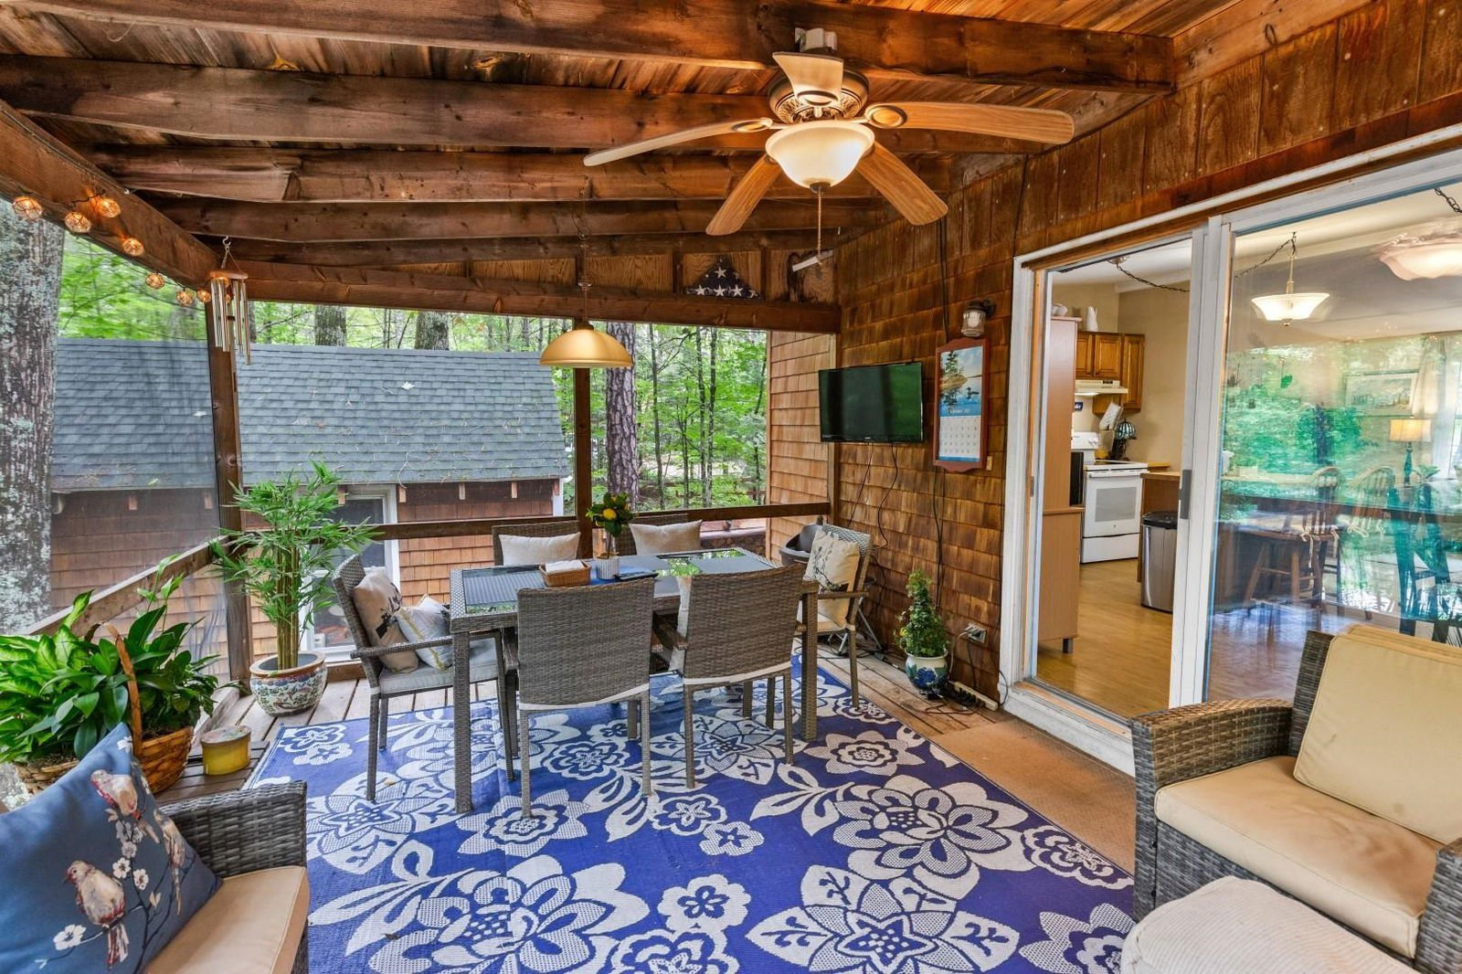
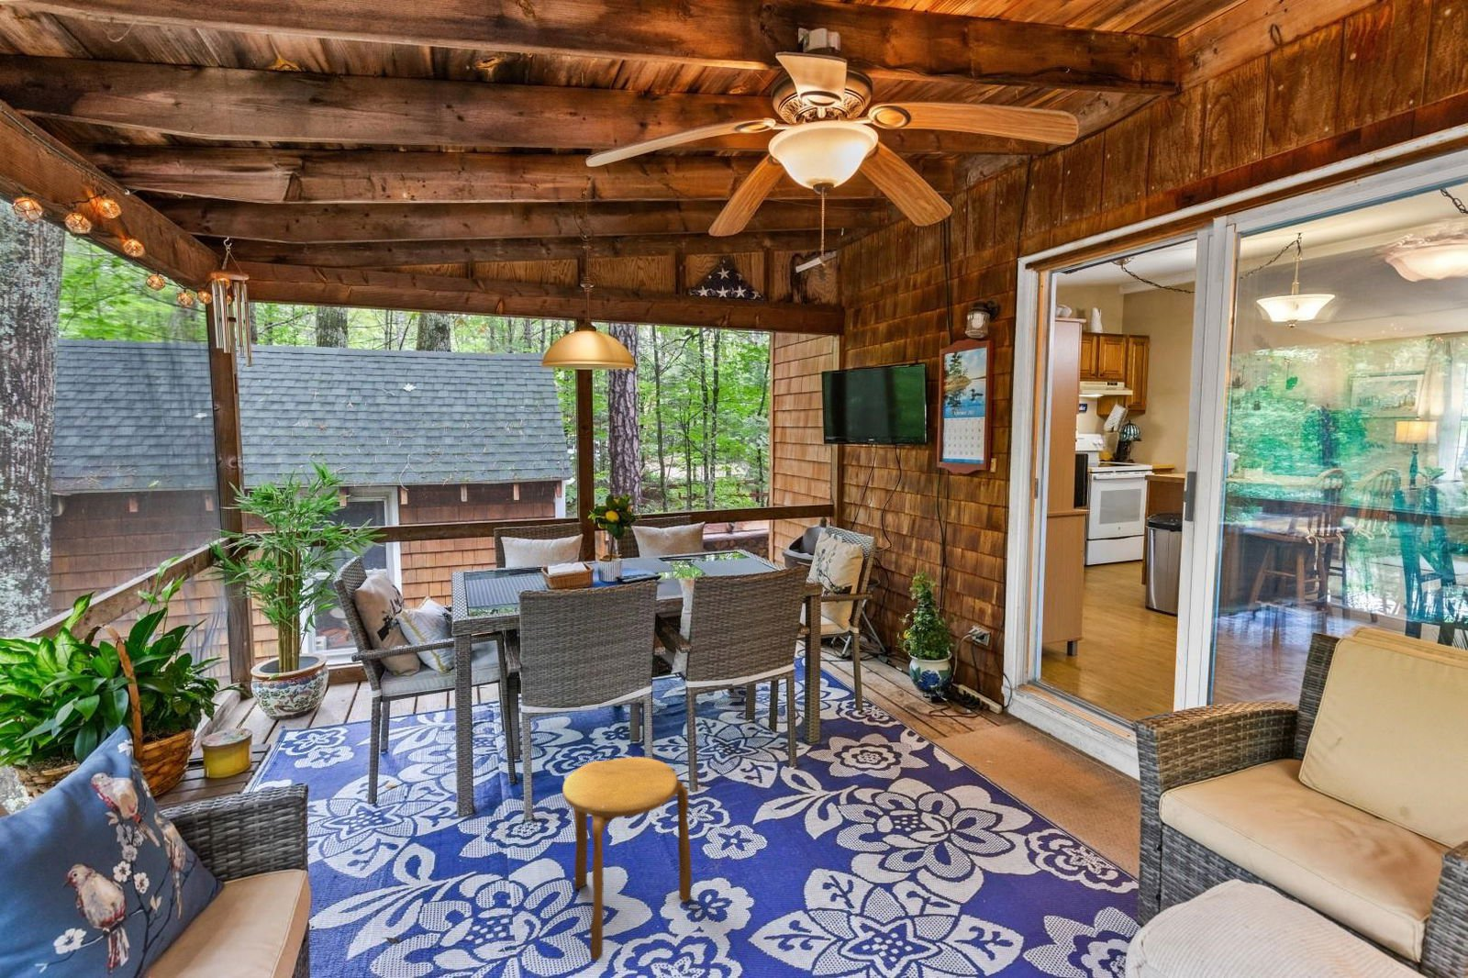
+ stool (601, 843)
